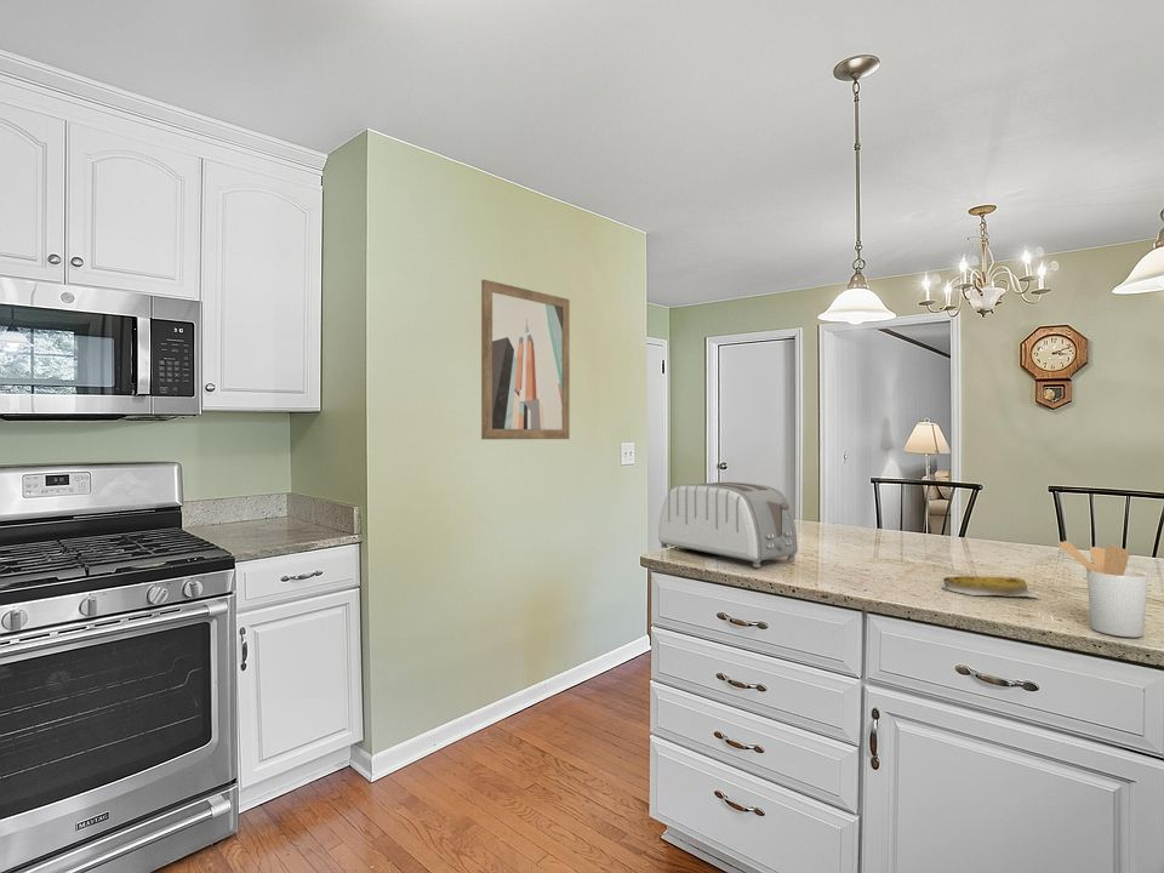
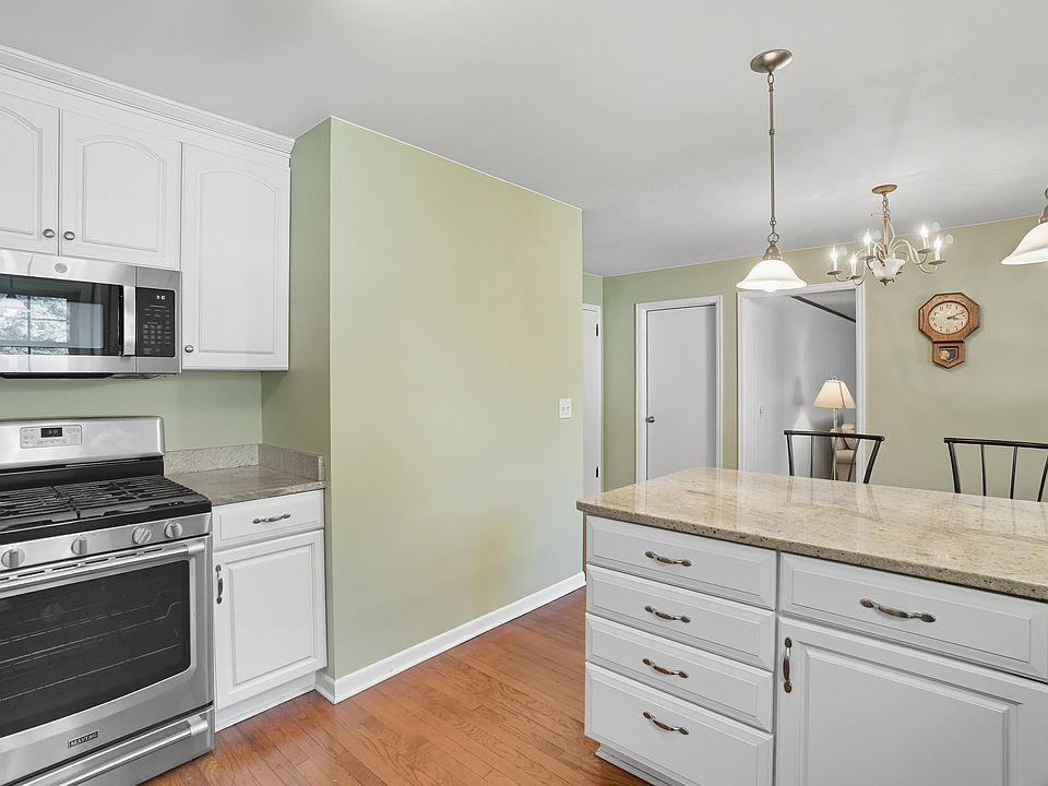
- banana (991, 582)
- toaster (728, 519)
- wall art (527, 364)
- utensil holder (1100, 584)
